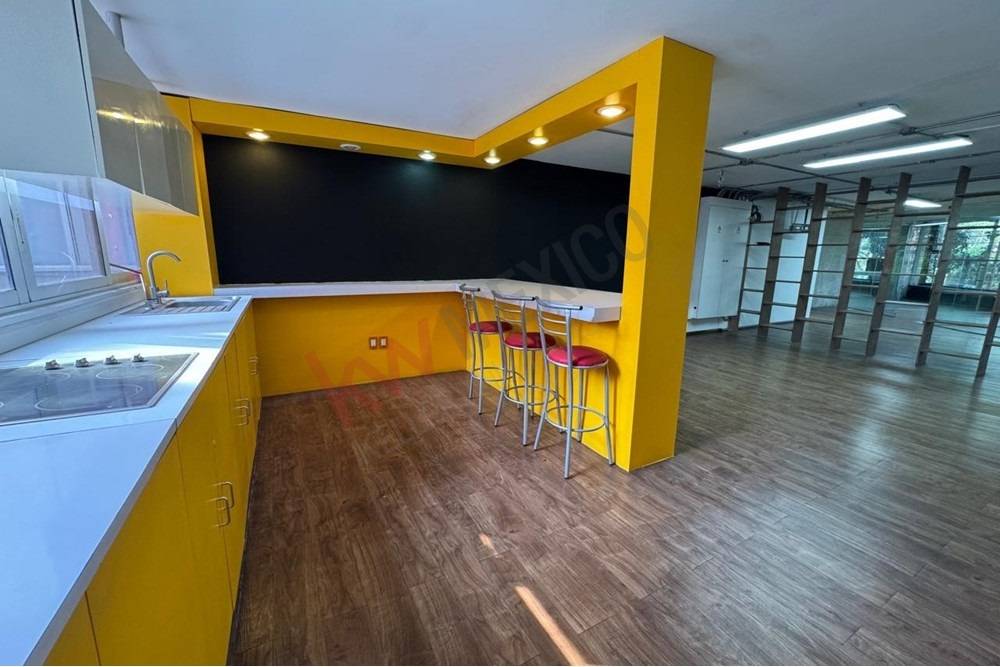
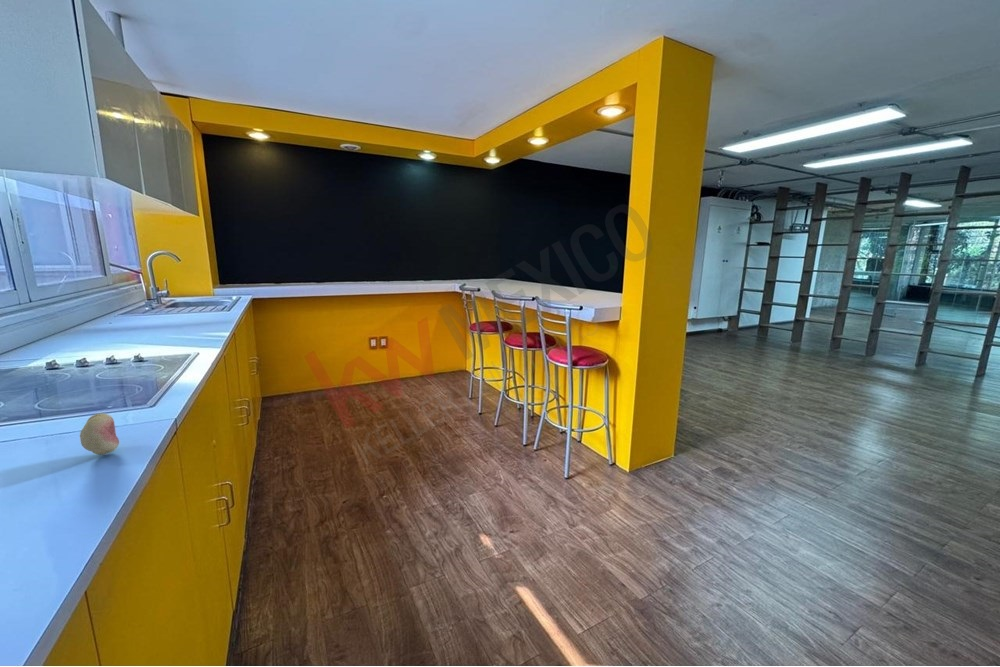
+ fruit (100, 434)
